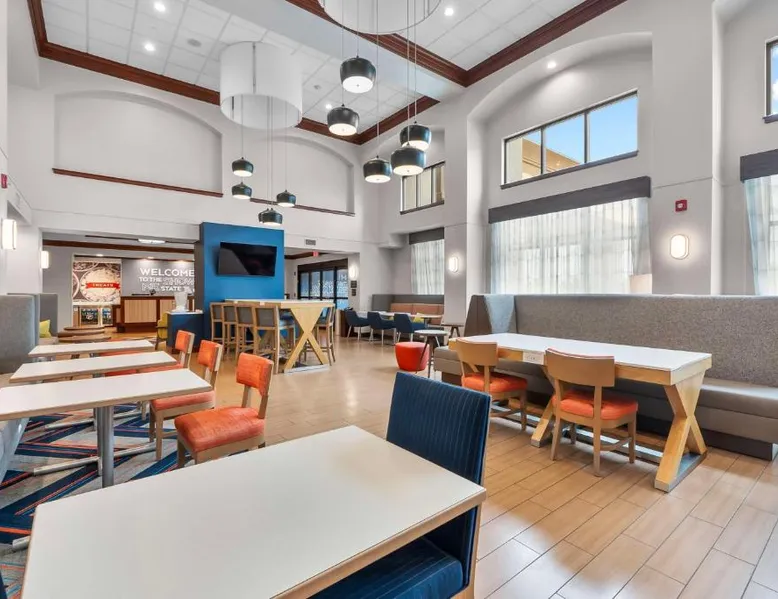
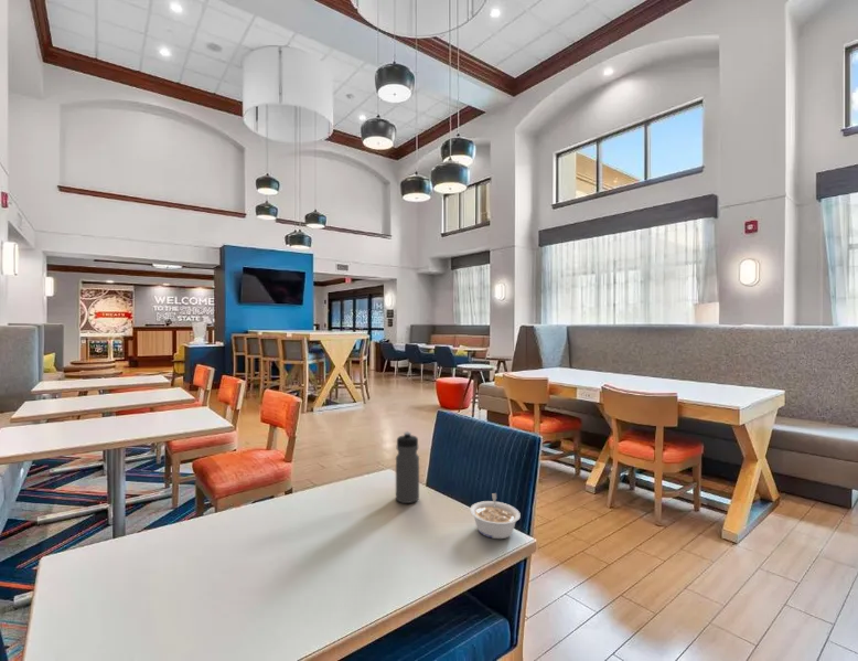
+ legume (493, 518)
+ water bottle (407, 465)
